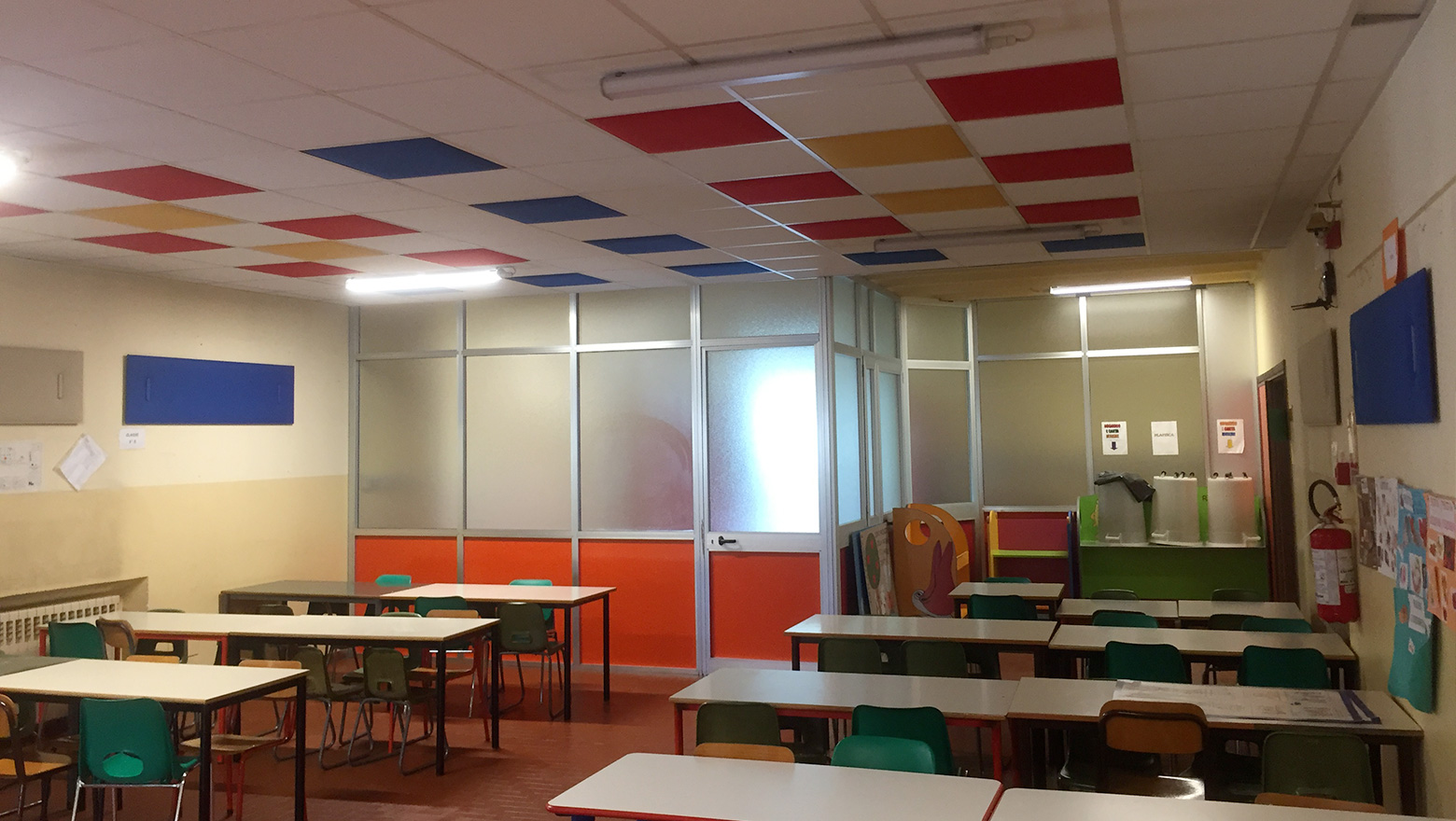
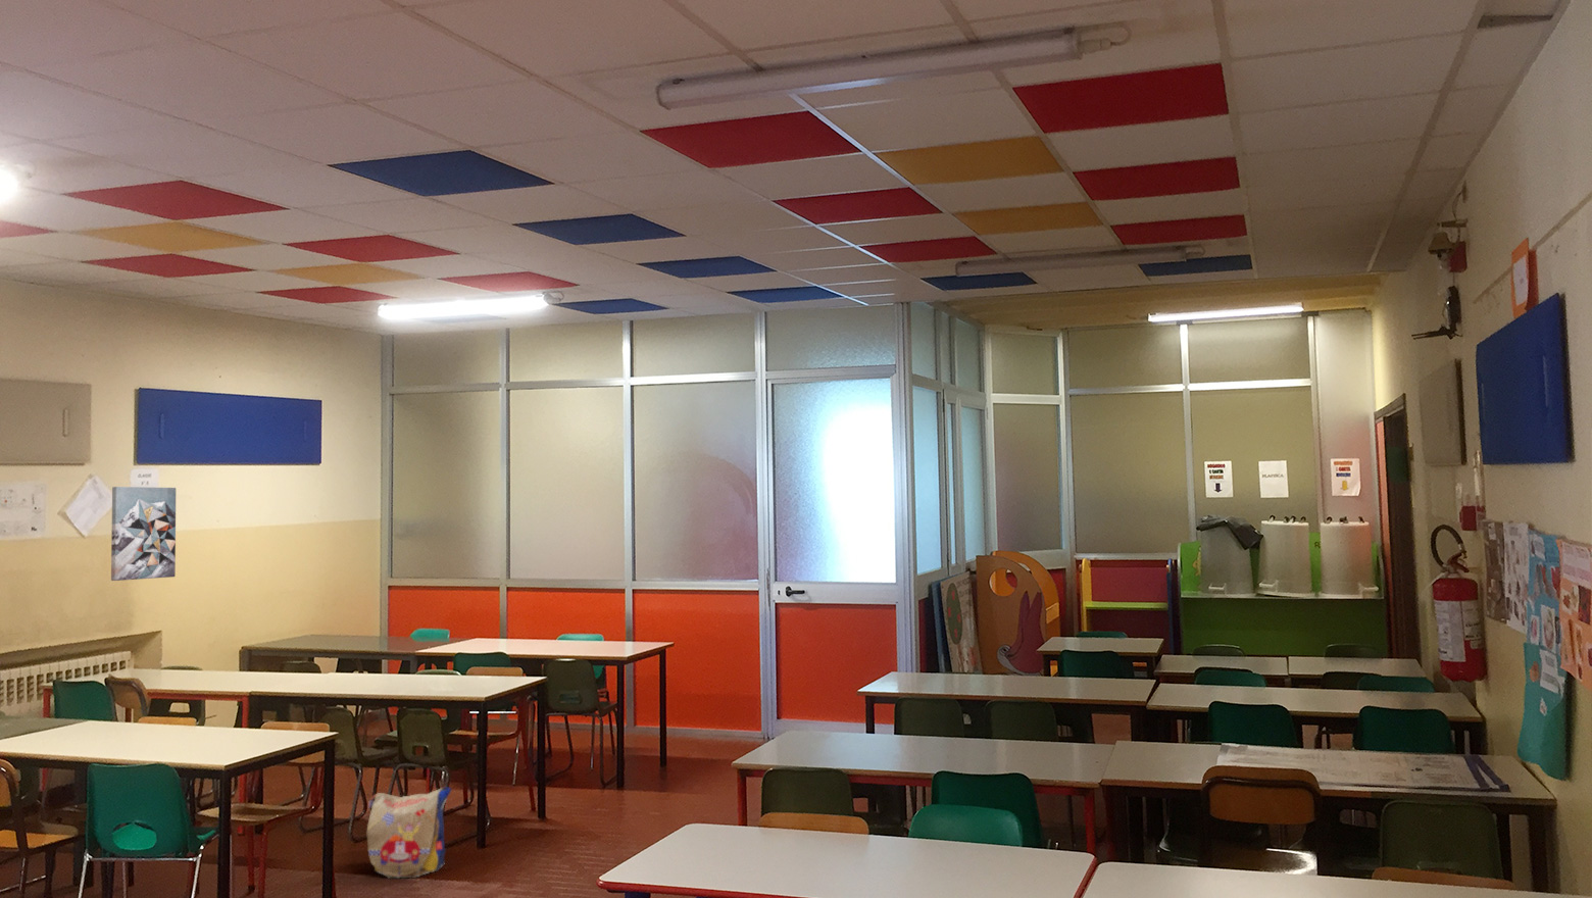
+ backpack (407, 828)
+ wall art (144, 533)
